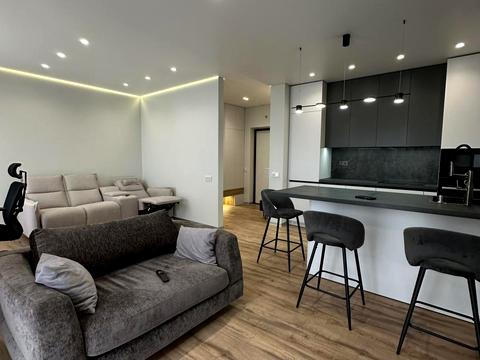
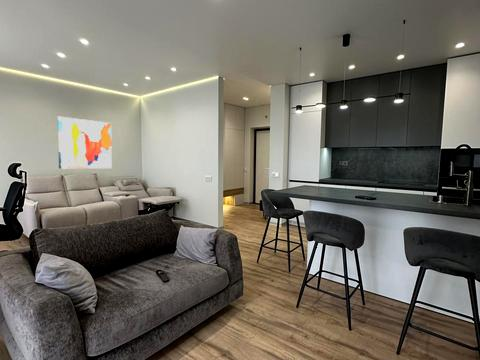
+ wall art (86, 144)
